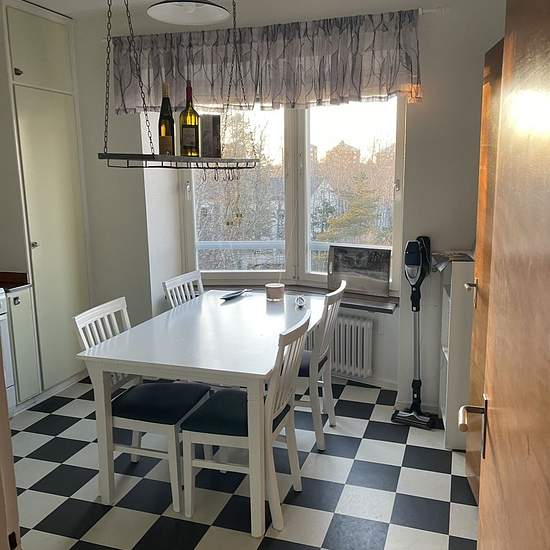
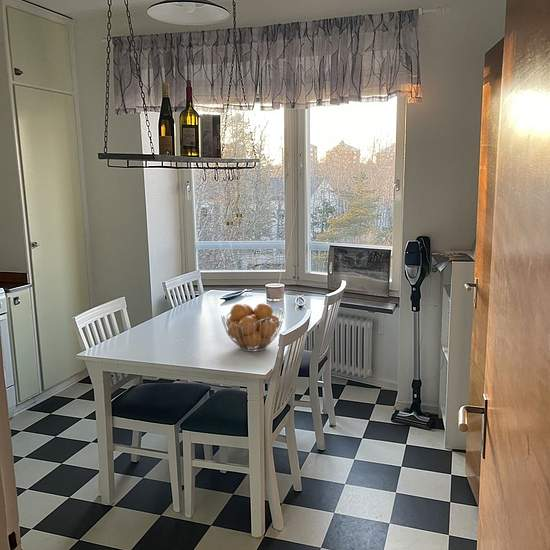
+ fruit basket (252, 325)
